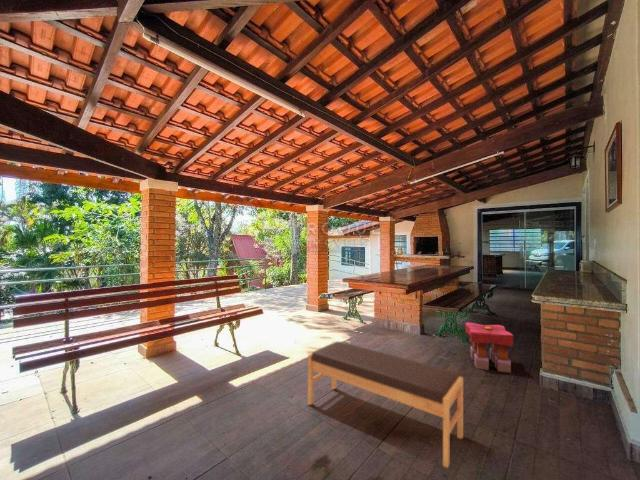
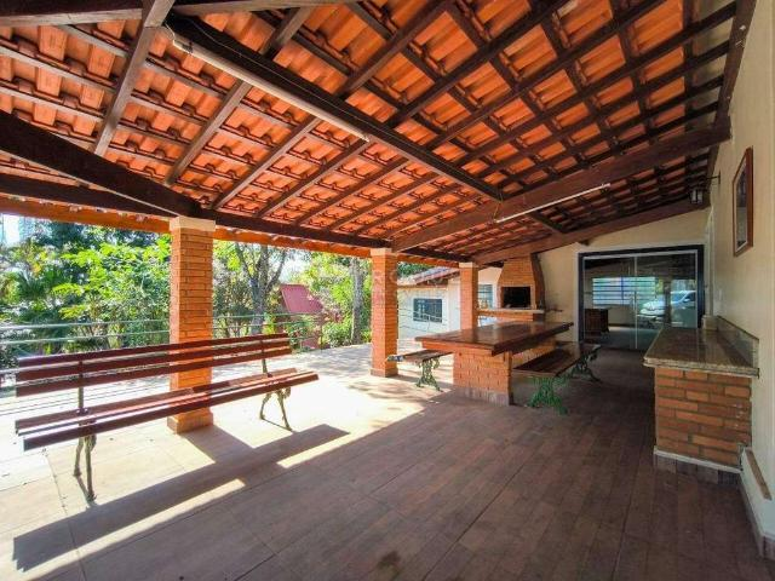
- stool (485, 345)
- bench (378, 389)
